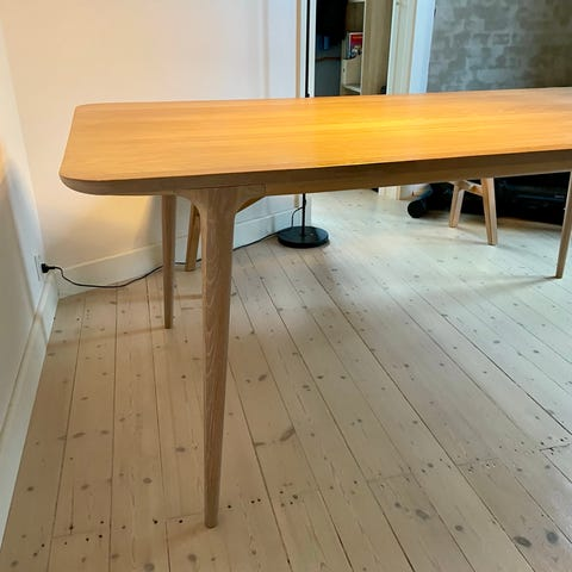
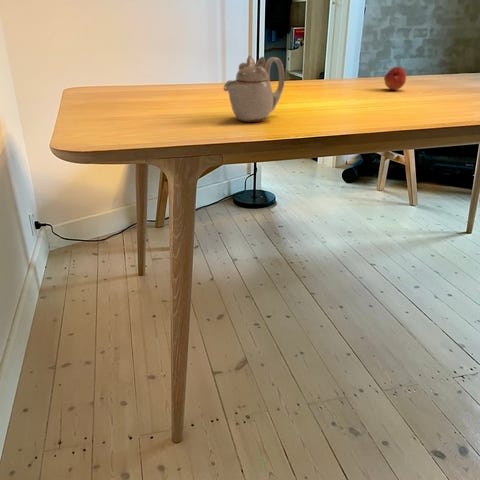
+ fruit (395, 78)
+ teapot (255, 88)
